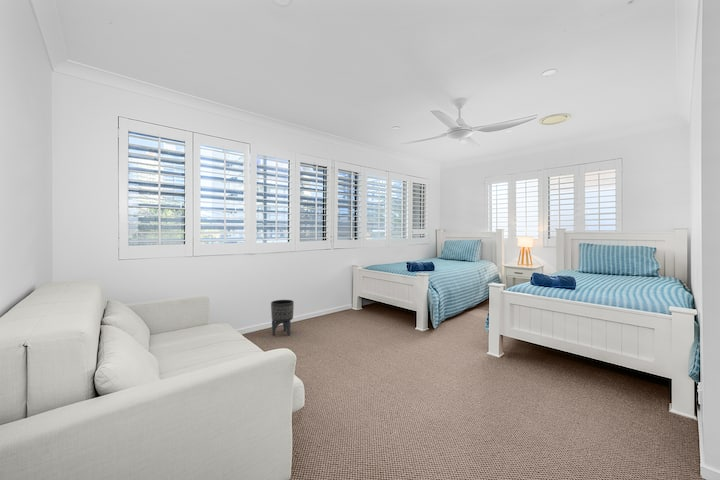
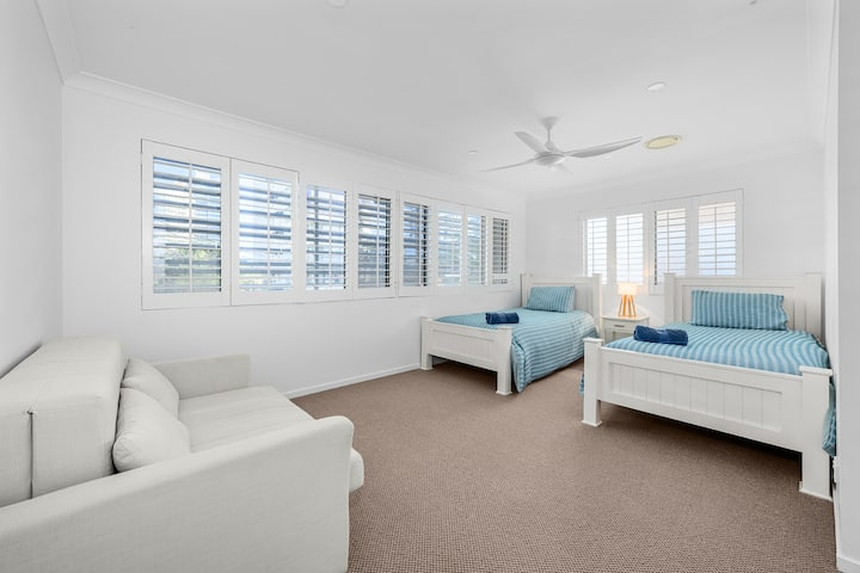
- planter (282, 317)
